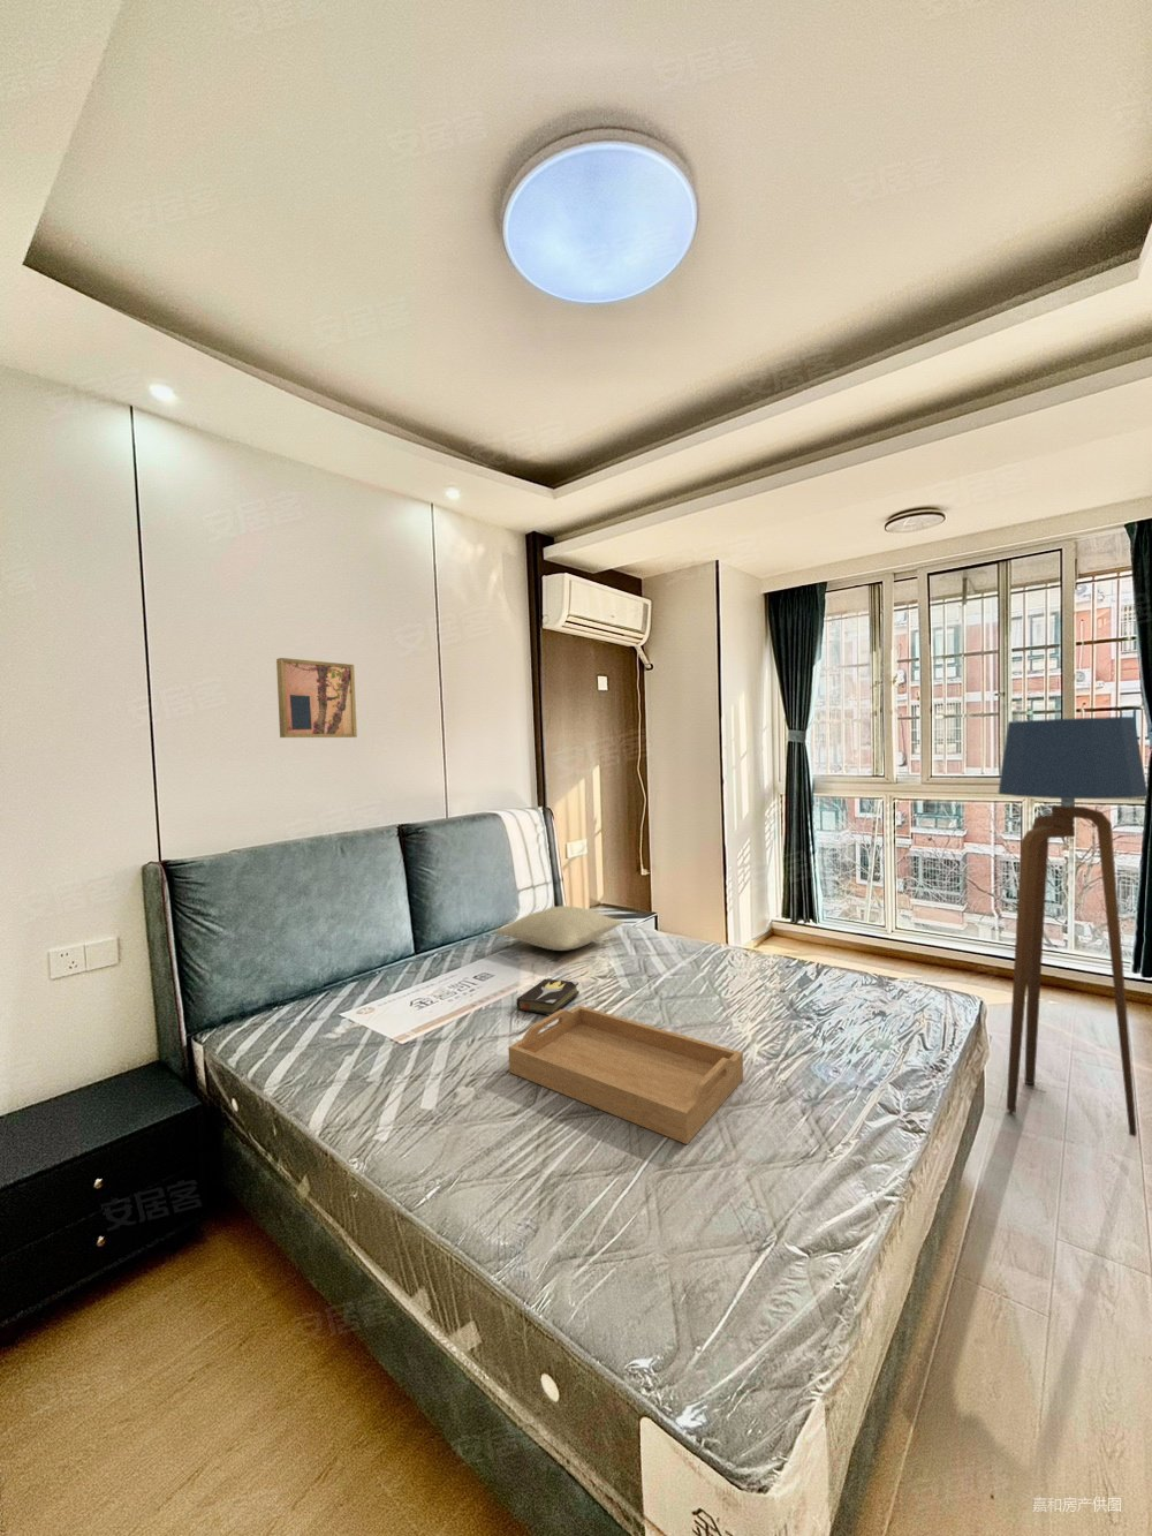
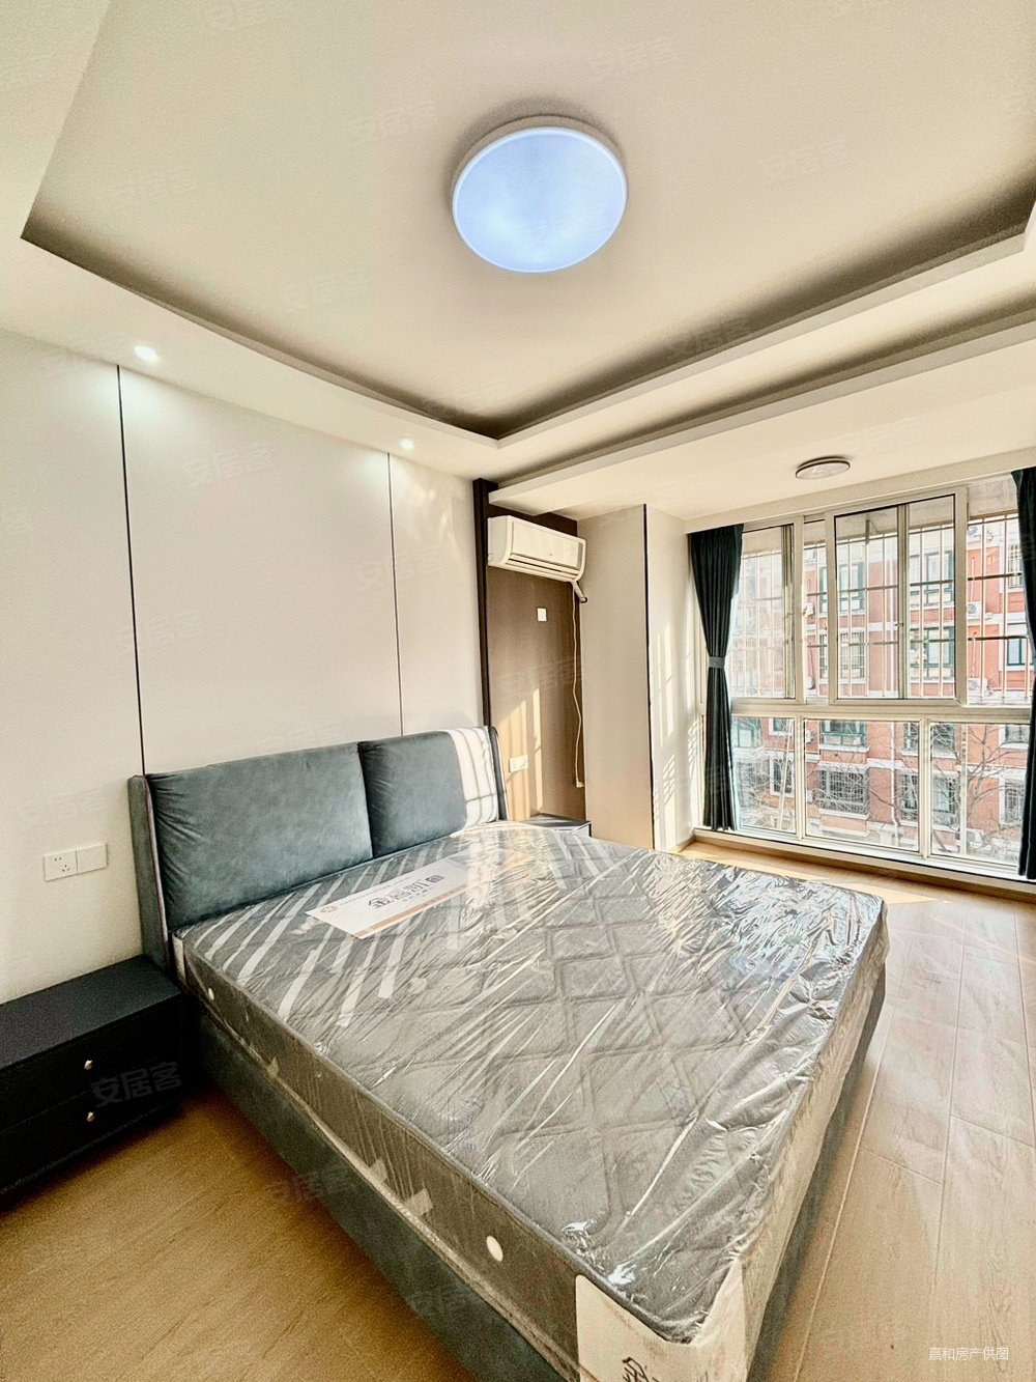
- serving tray (623, 1058)
- floor lamp (1044, 917)
- pillow (560, 926)
- hardback book (548, 995)
- wall art (318, 700)
